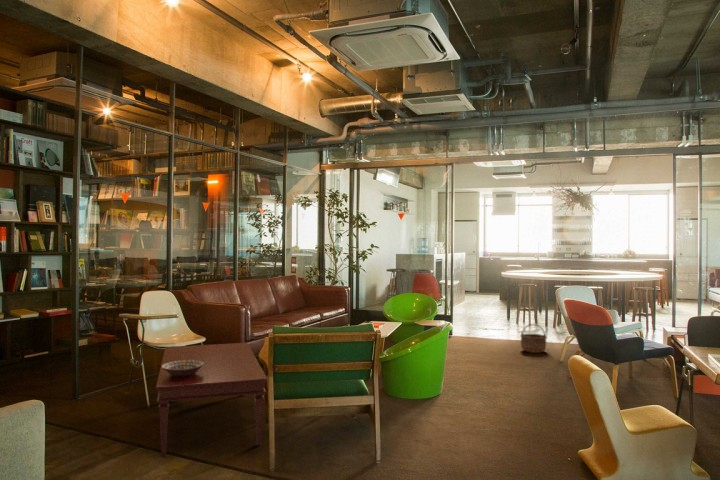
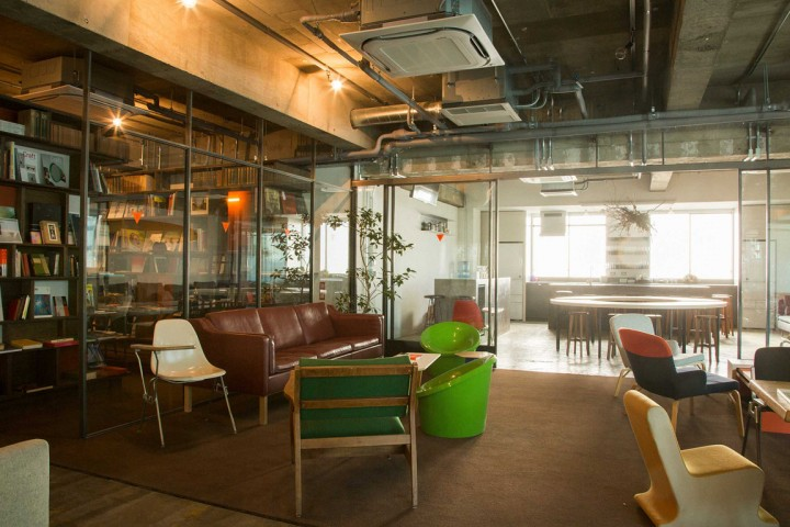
- wicker basket (533, 337)
- coffee table (209, 390)
- decorative bowl (183, 369)
